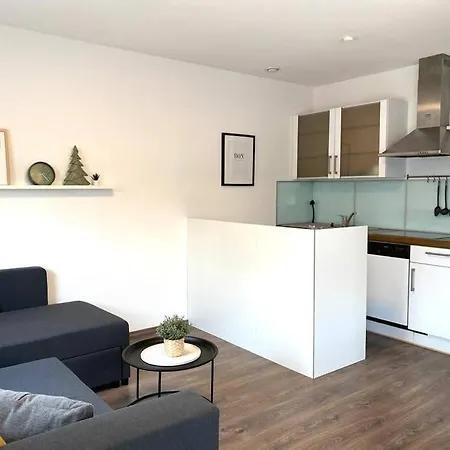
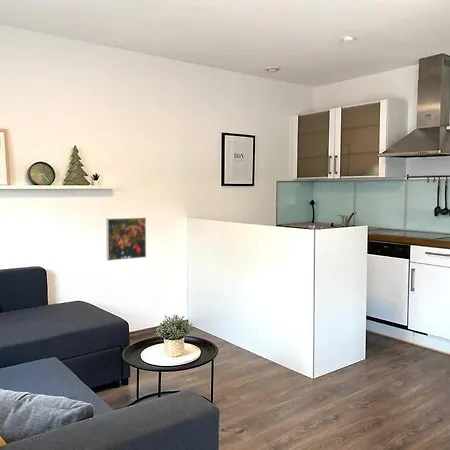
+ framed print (126, 238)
